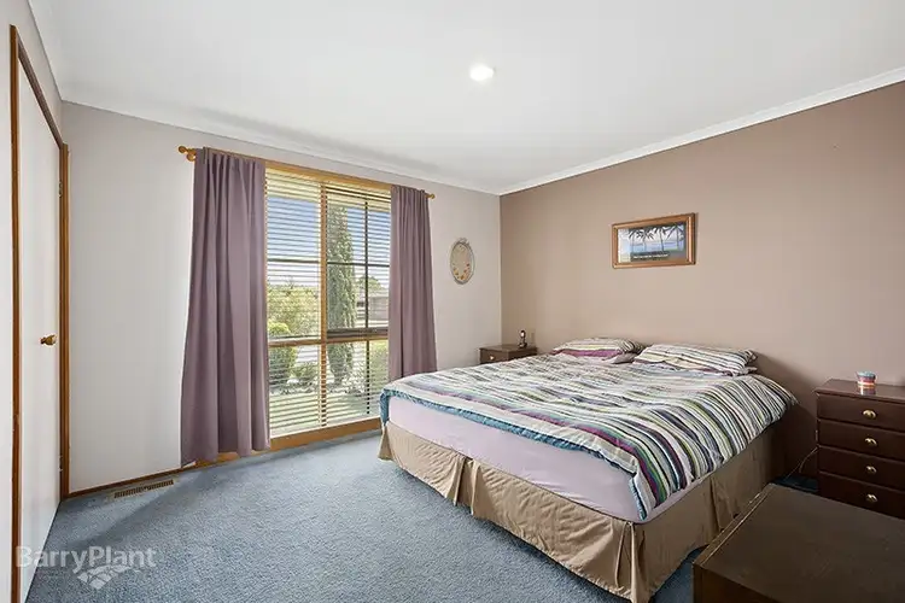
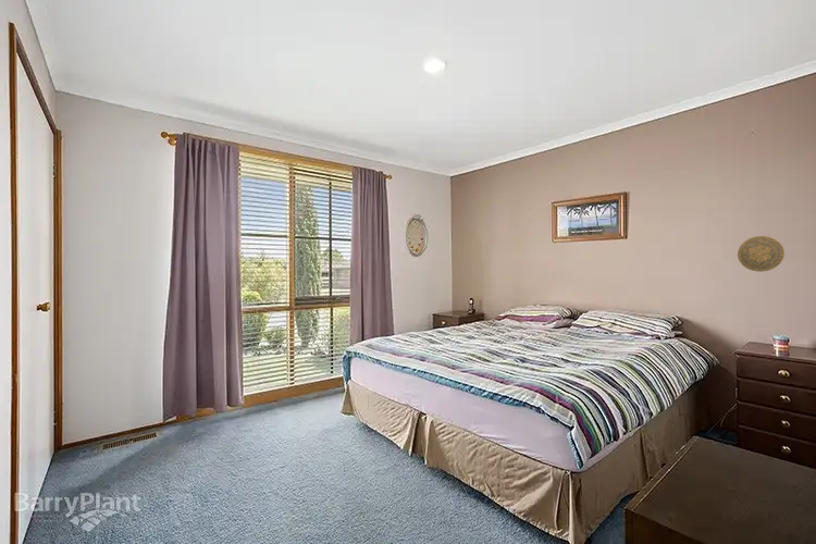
+ decorative plate (759, 254)
